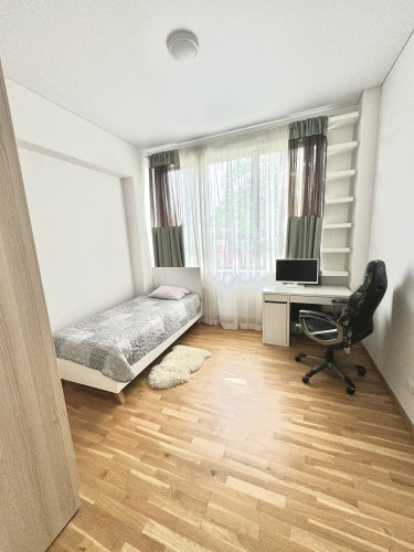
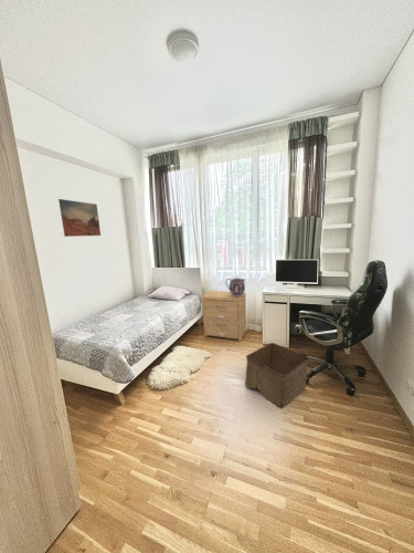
+ side table (224, 314)
+ storage bin (275, 372)
+ wall art (82, 219)
+ pitcher (236, 286)
